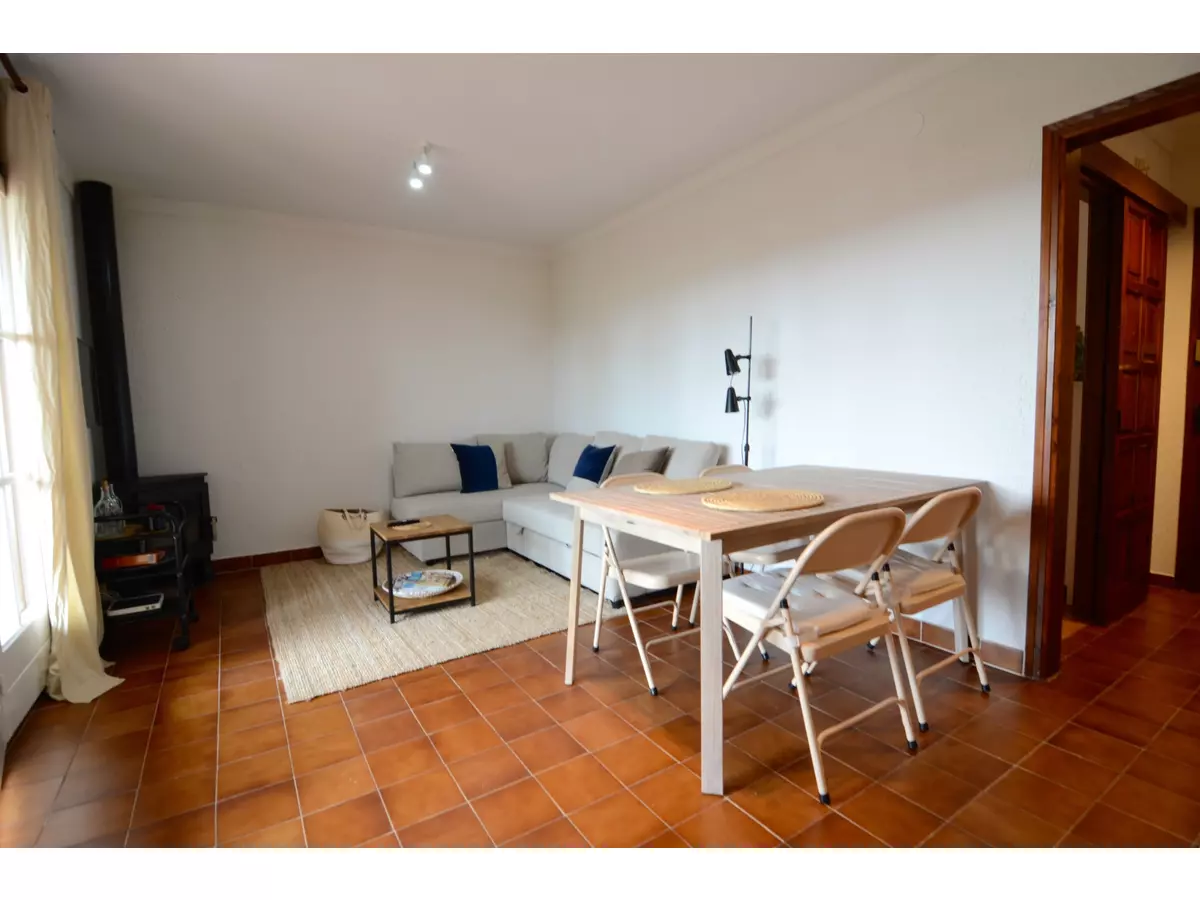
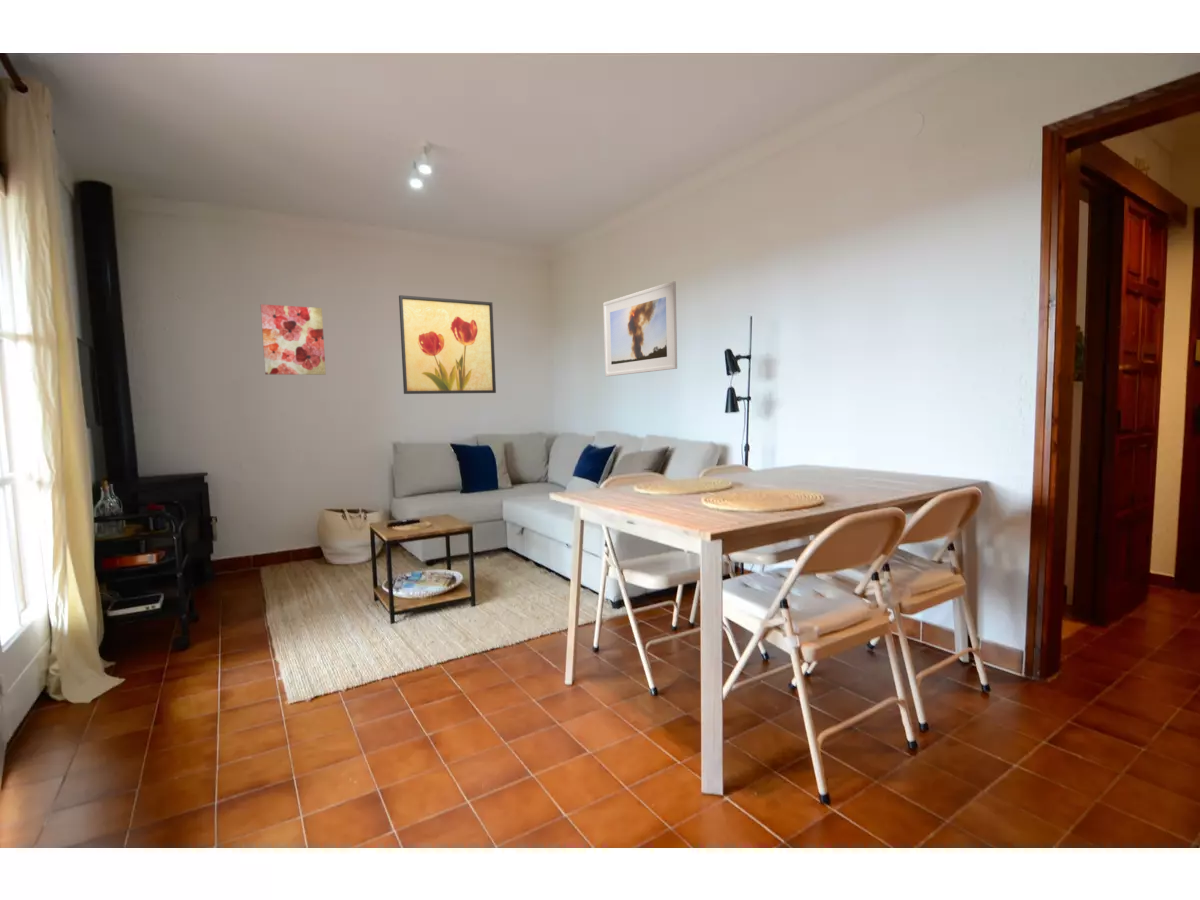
+ wall art (294, 340)
+ wall art (449, 346)
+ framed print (637, 333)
